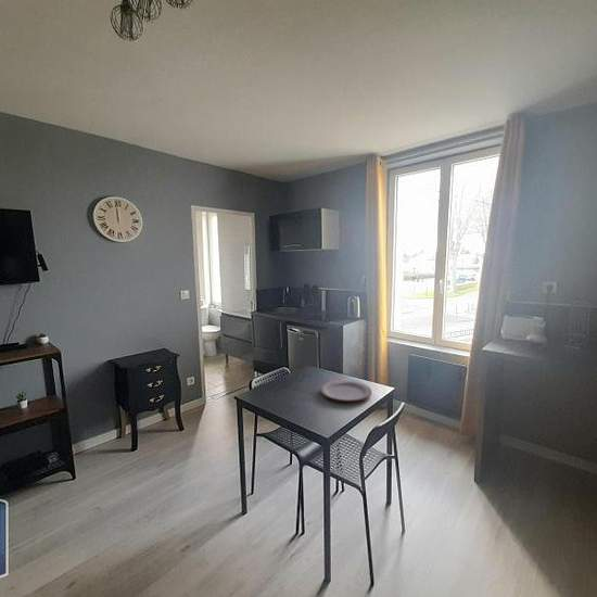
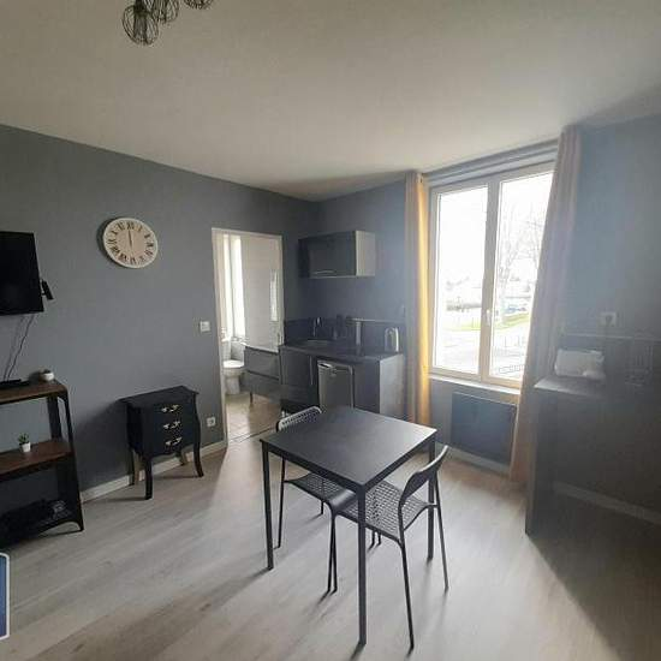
- plate (345, 391)
